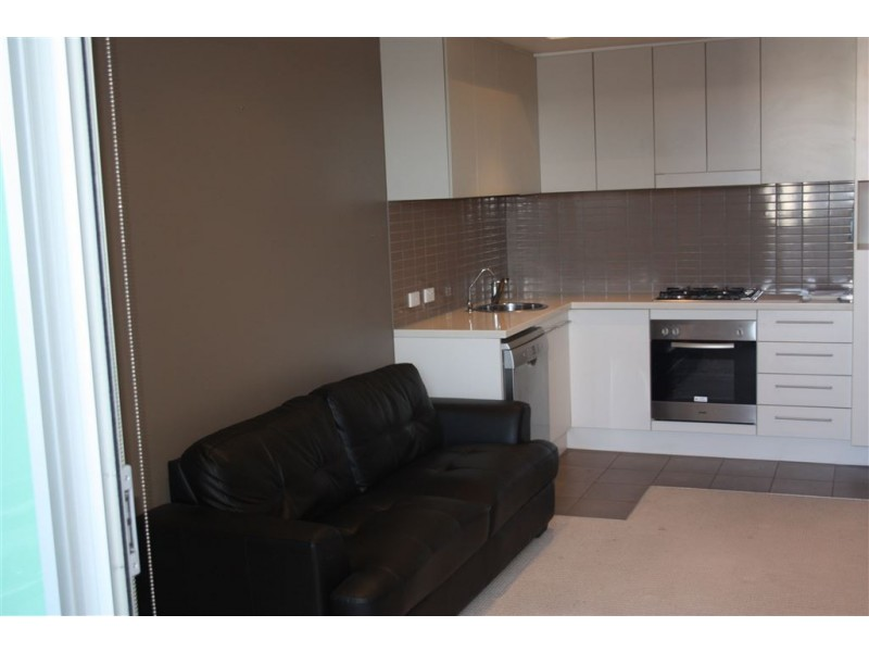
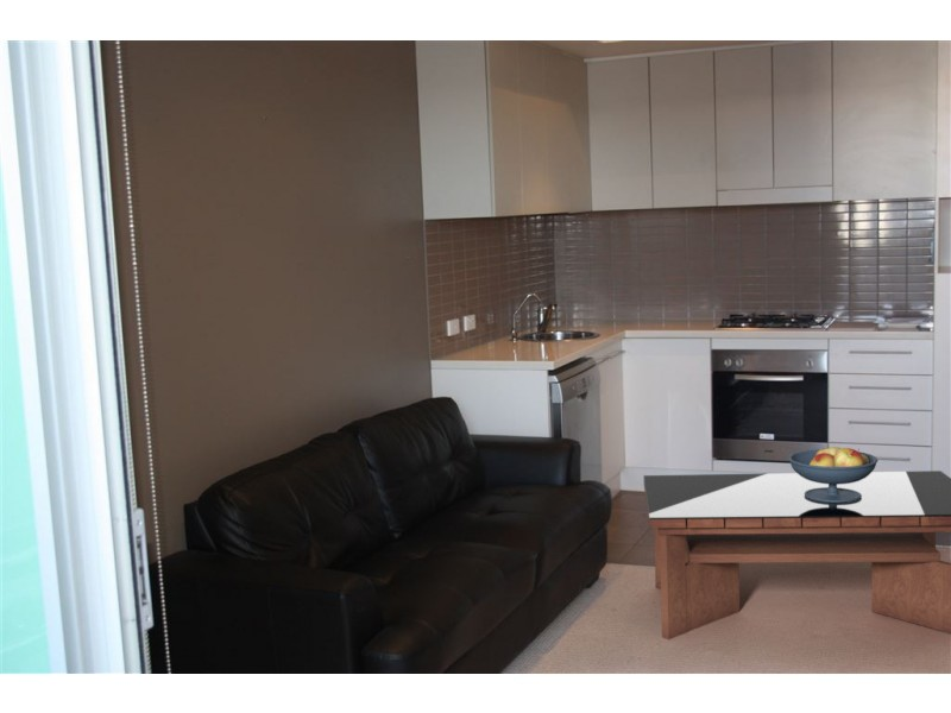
+ coffee table (804, 553)
+ fruit bowl (832, 469)
